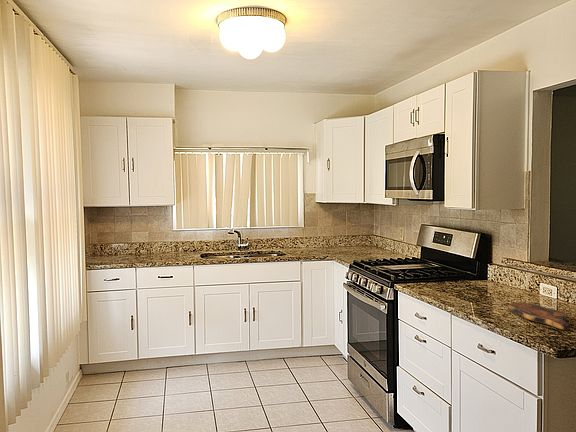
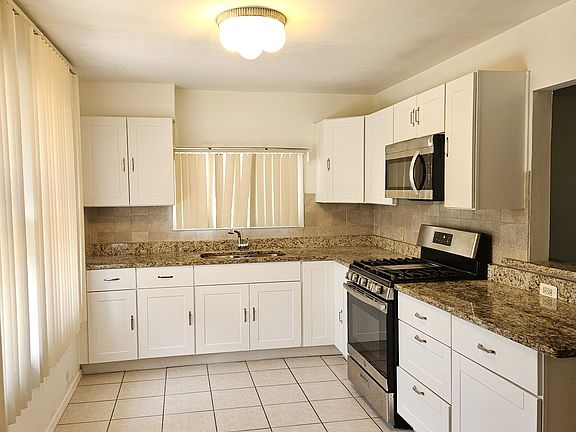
- cutting board (542, 314)
